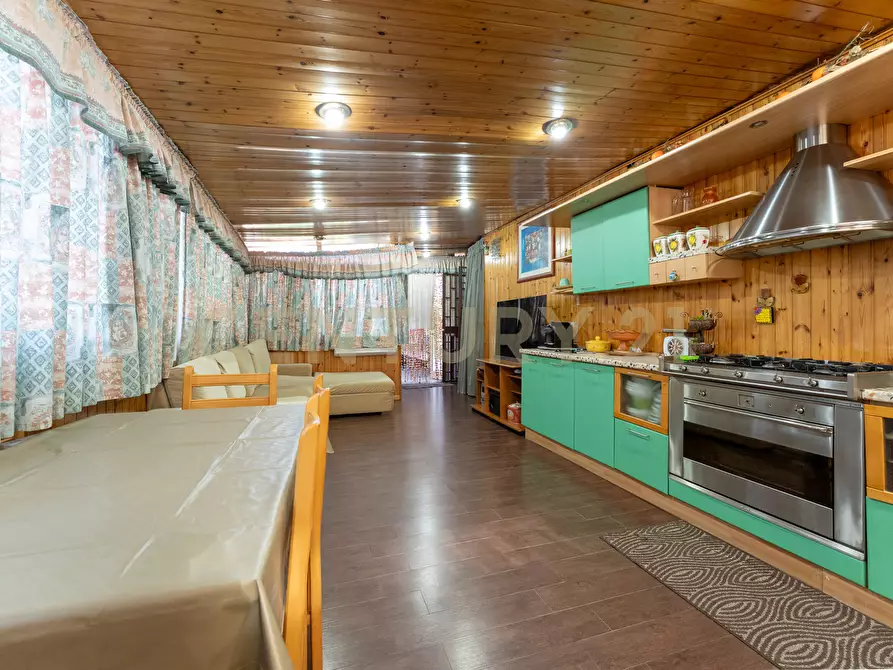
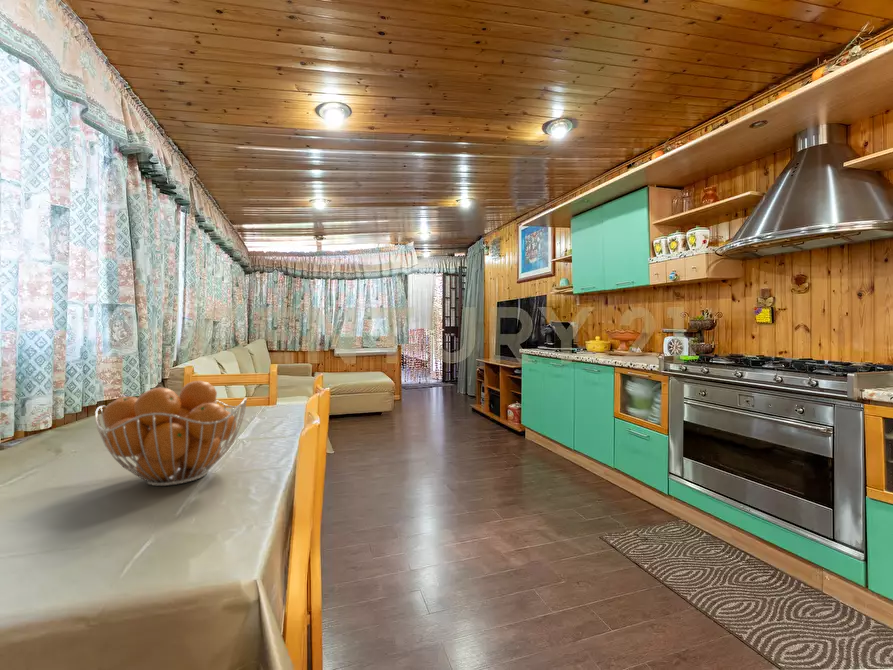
+ fruit basket (177, 430)
